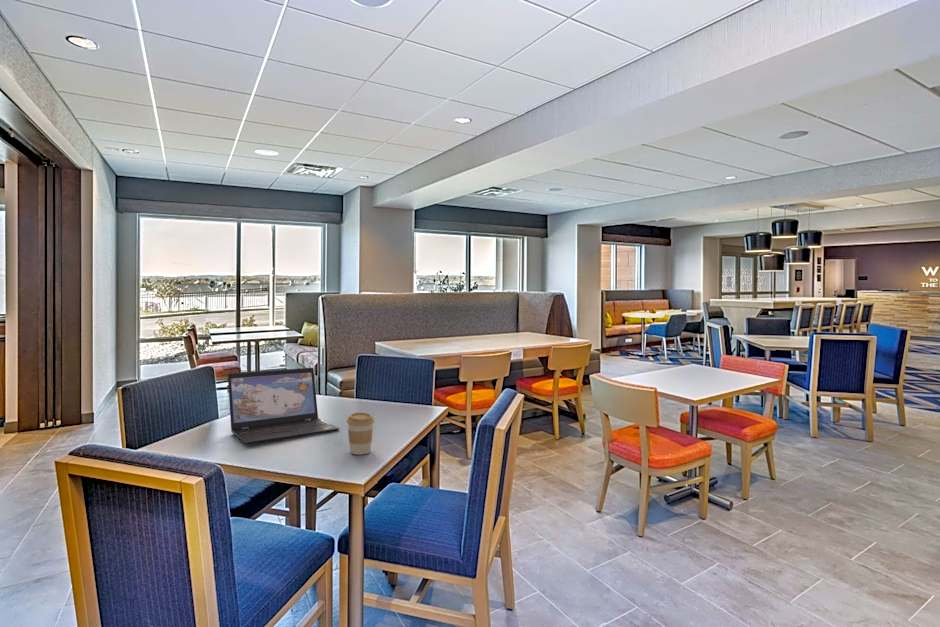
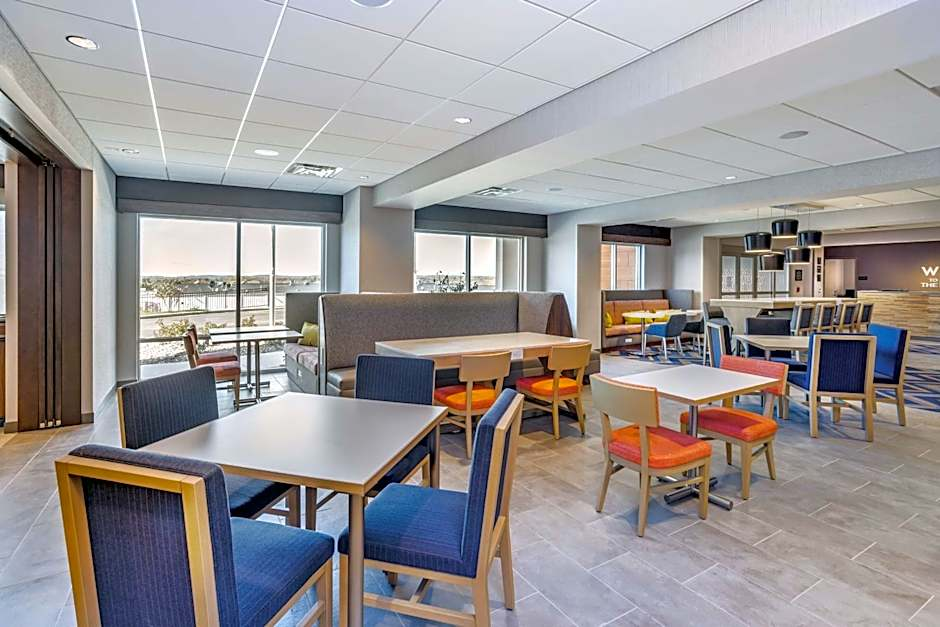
- laptop (283, 402)
- coffee cup (360, 433)
